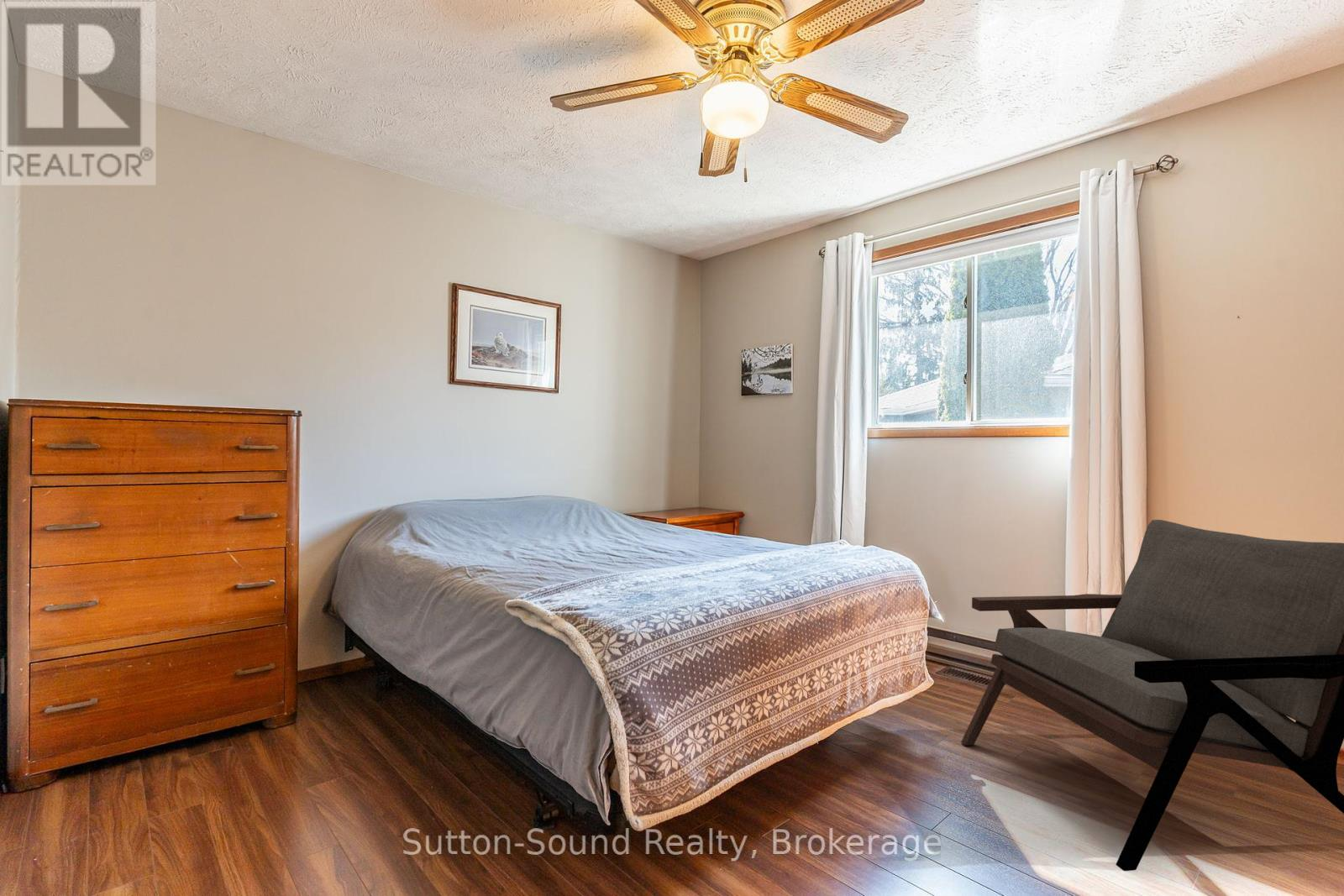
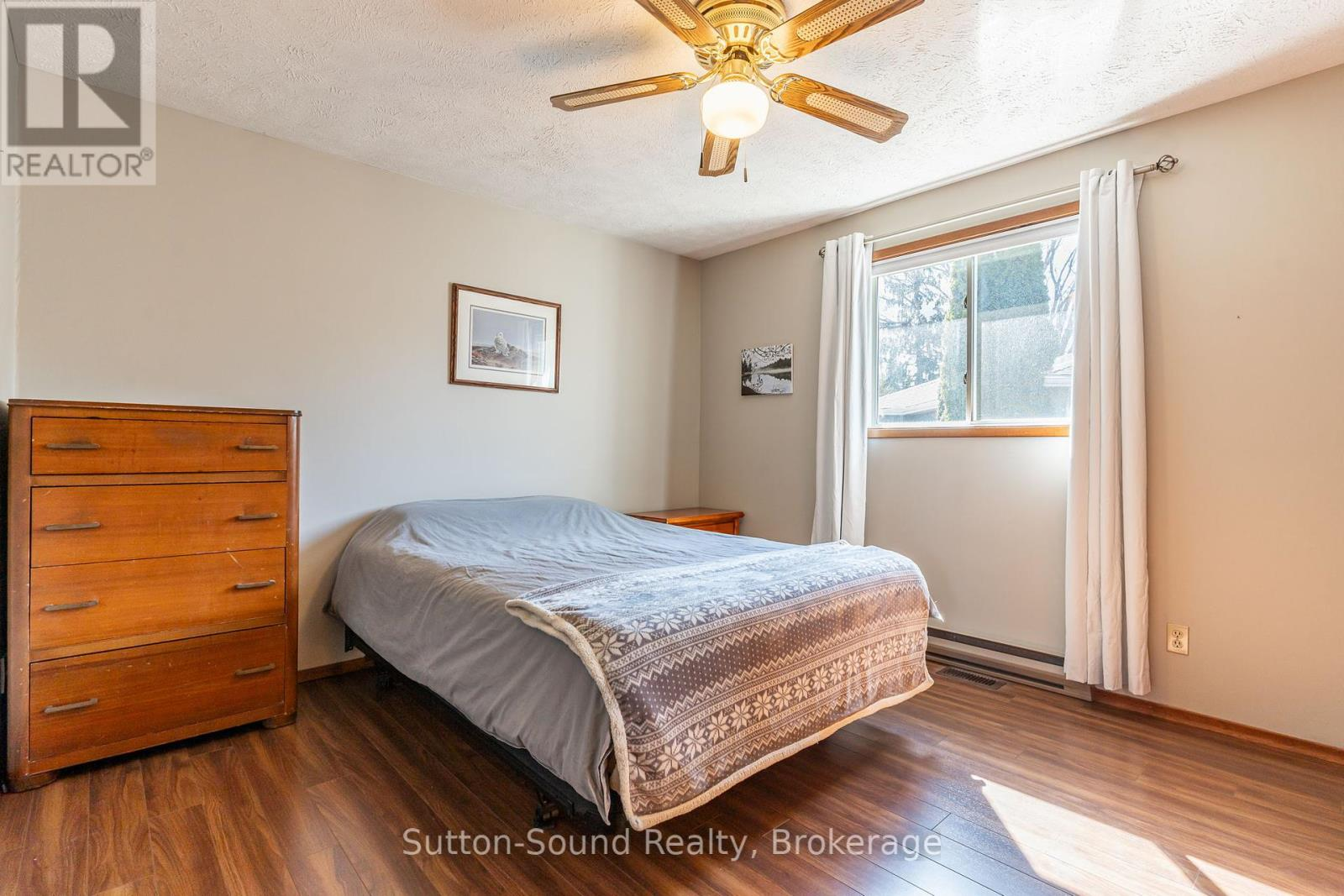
- armchair (1151, 658)
